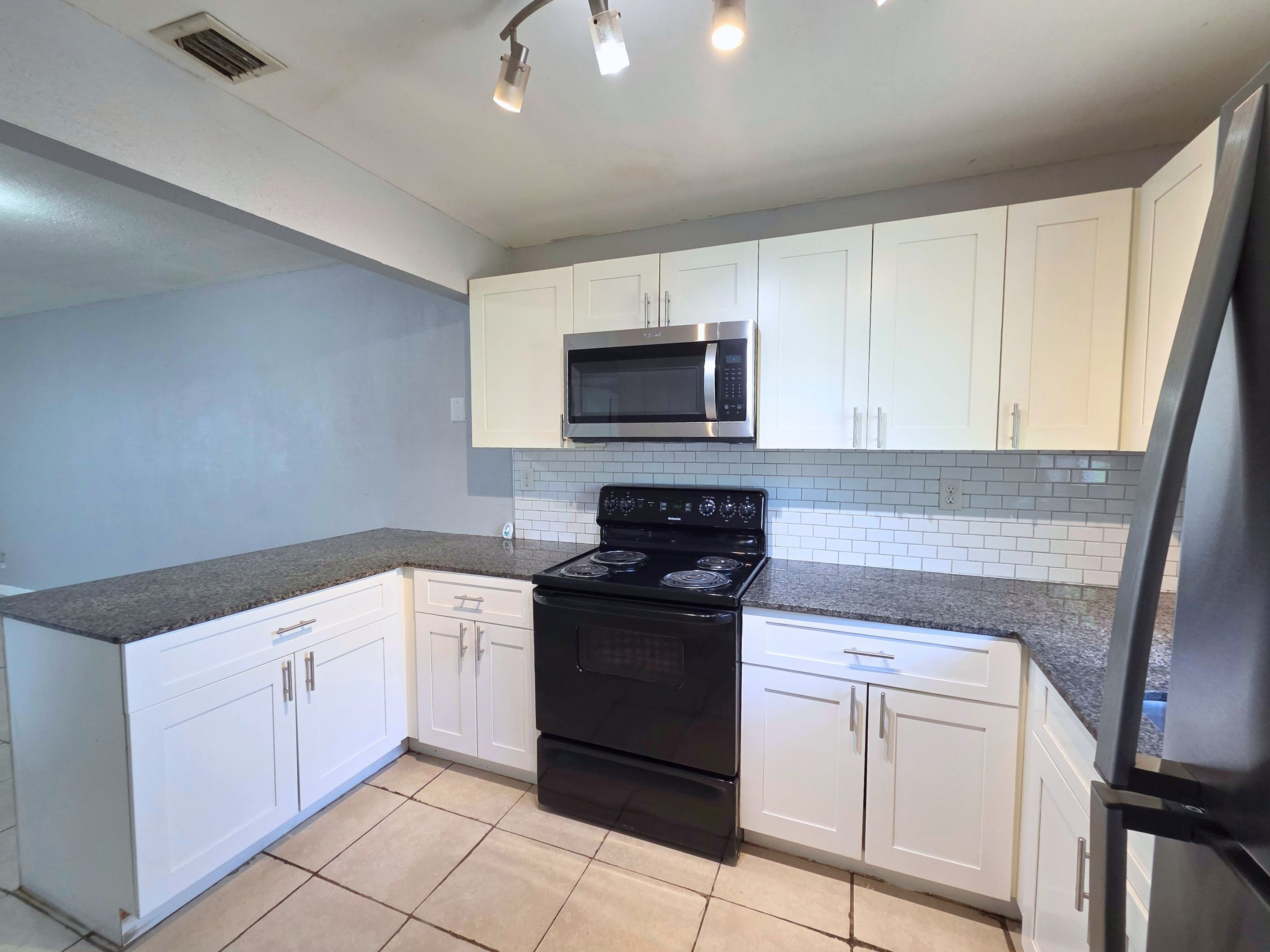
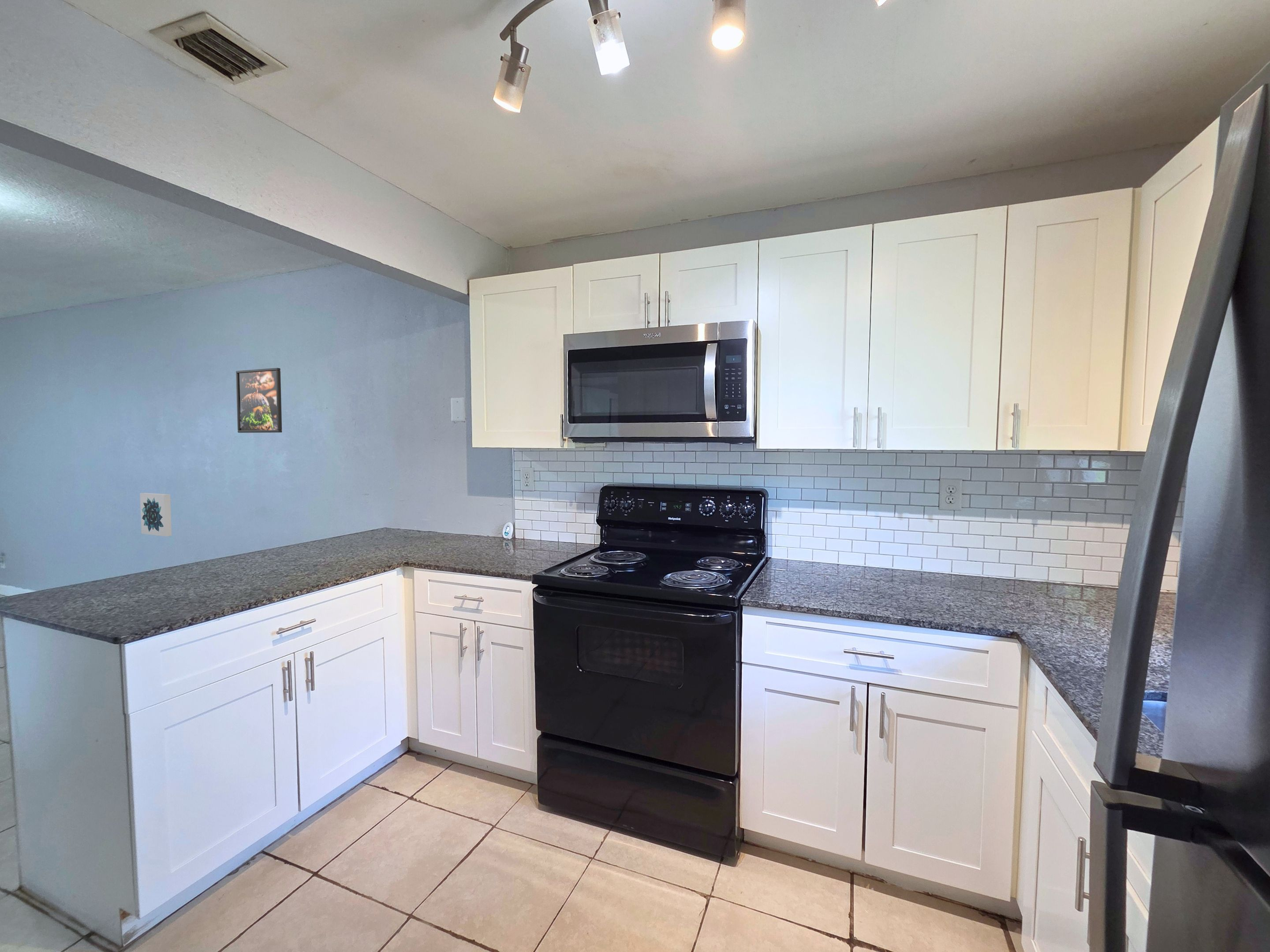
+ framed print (258, 401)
+ wall art (156, 514)
